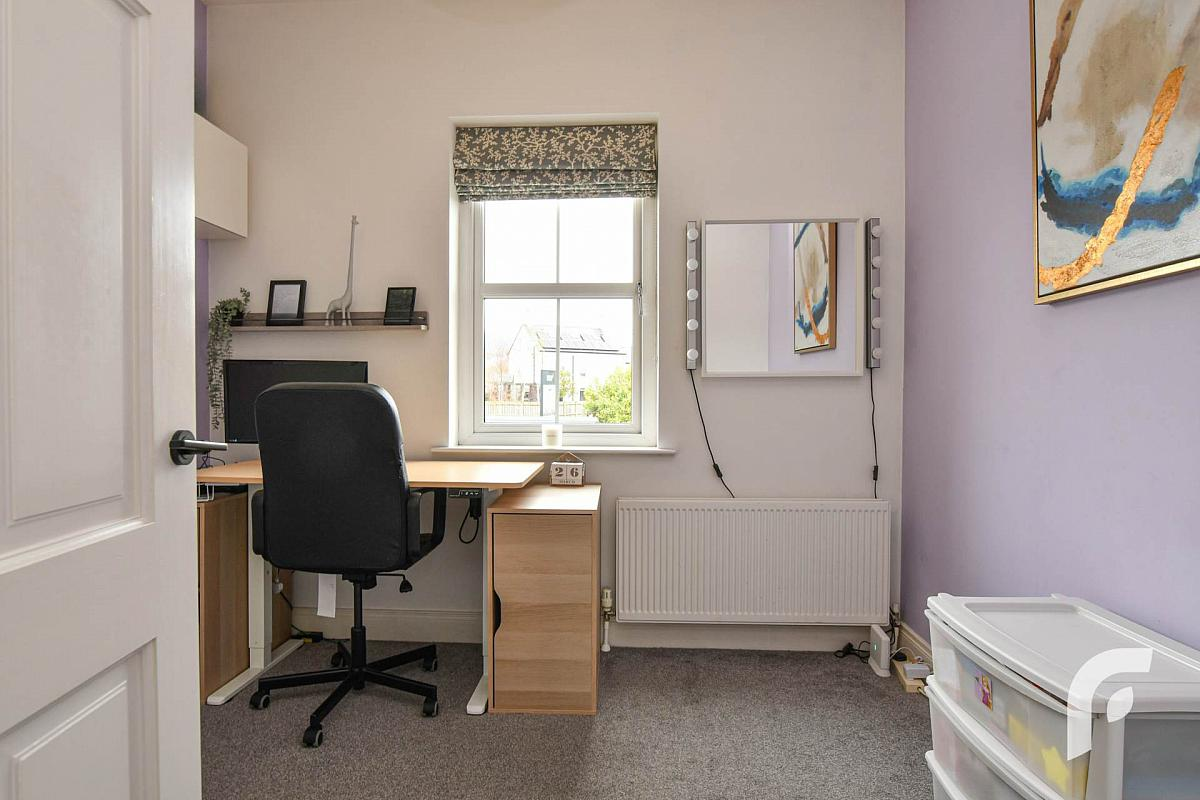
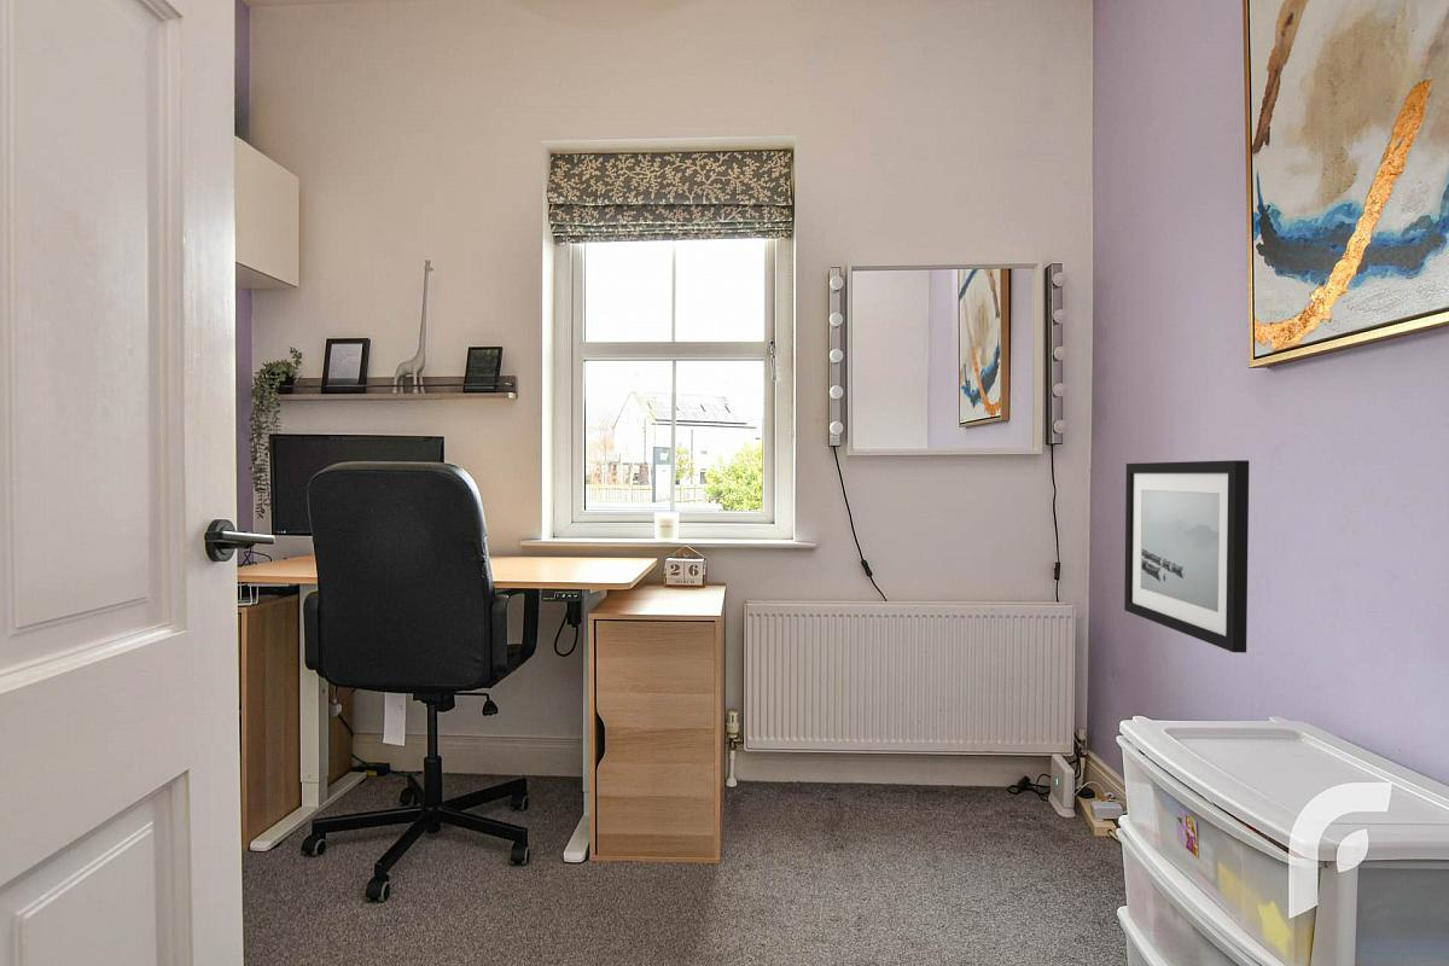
+ wall art (1177, 545)
